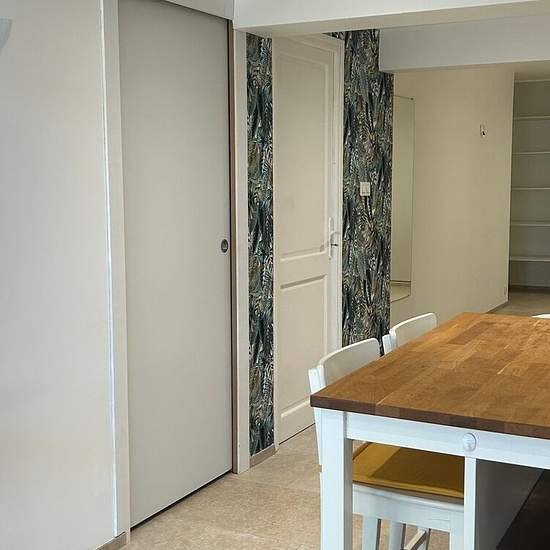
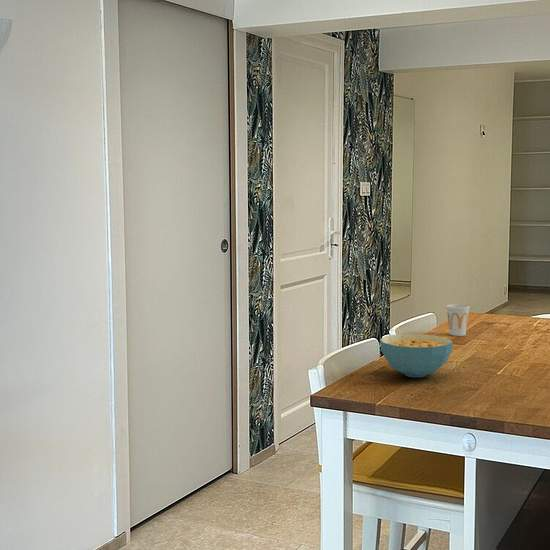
+ cup (457, 320)
+ cereal bowl (415, 357)
